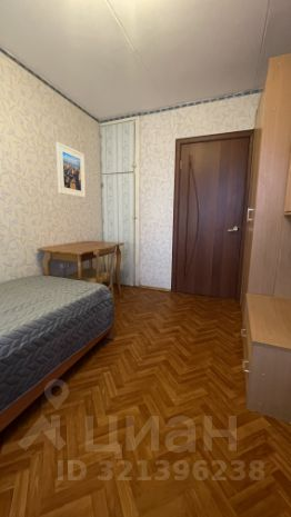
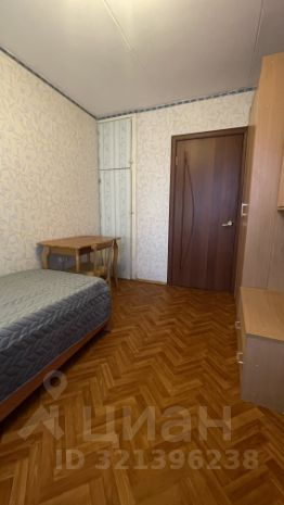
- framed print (71, 172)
